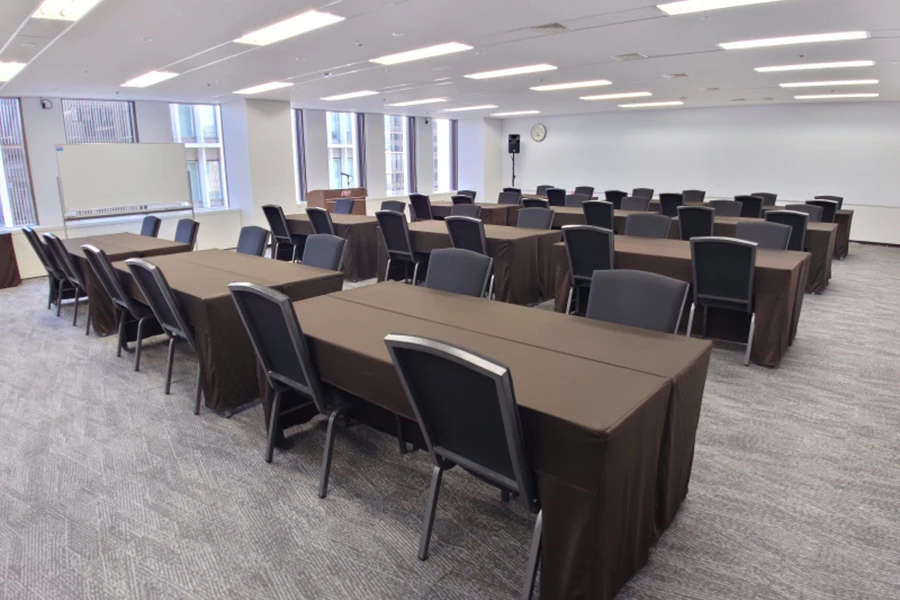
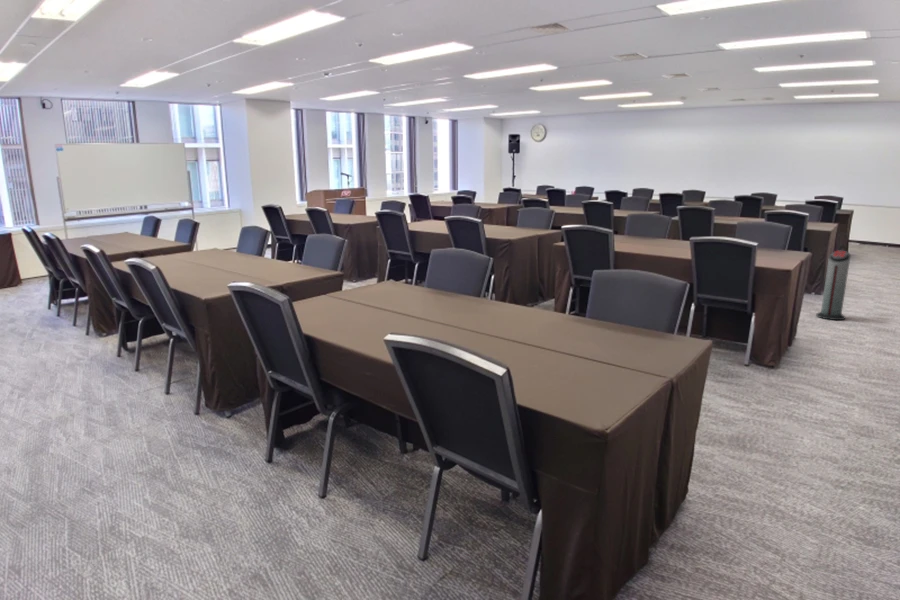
+ air purifier (835, 284)
